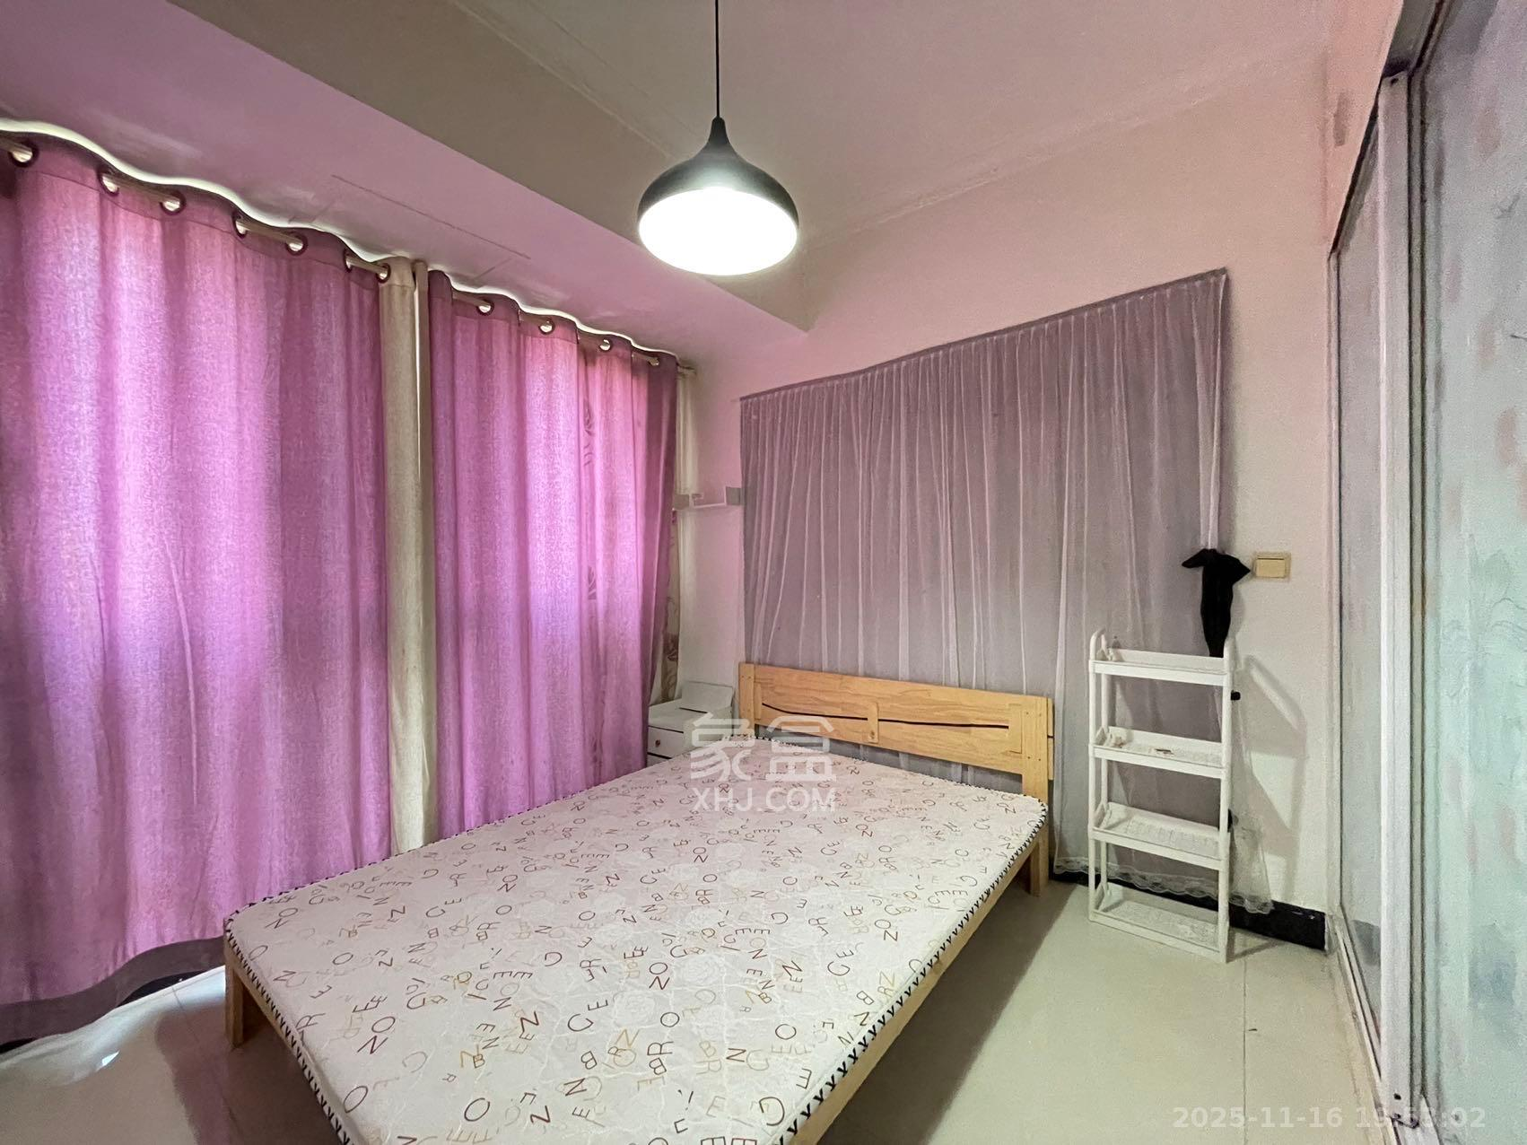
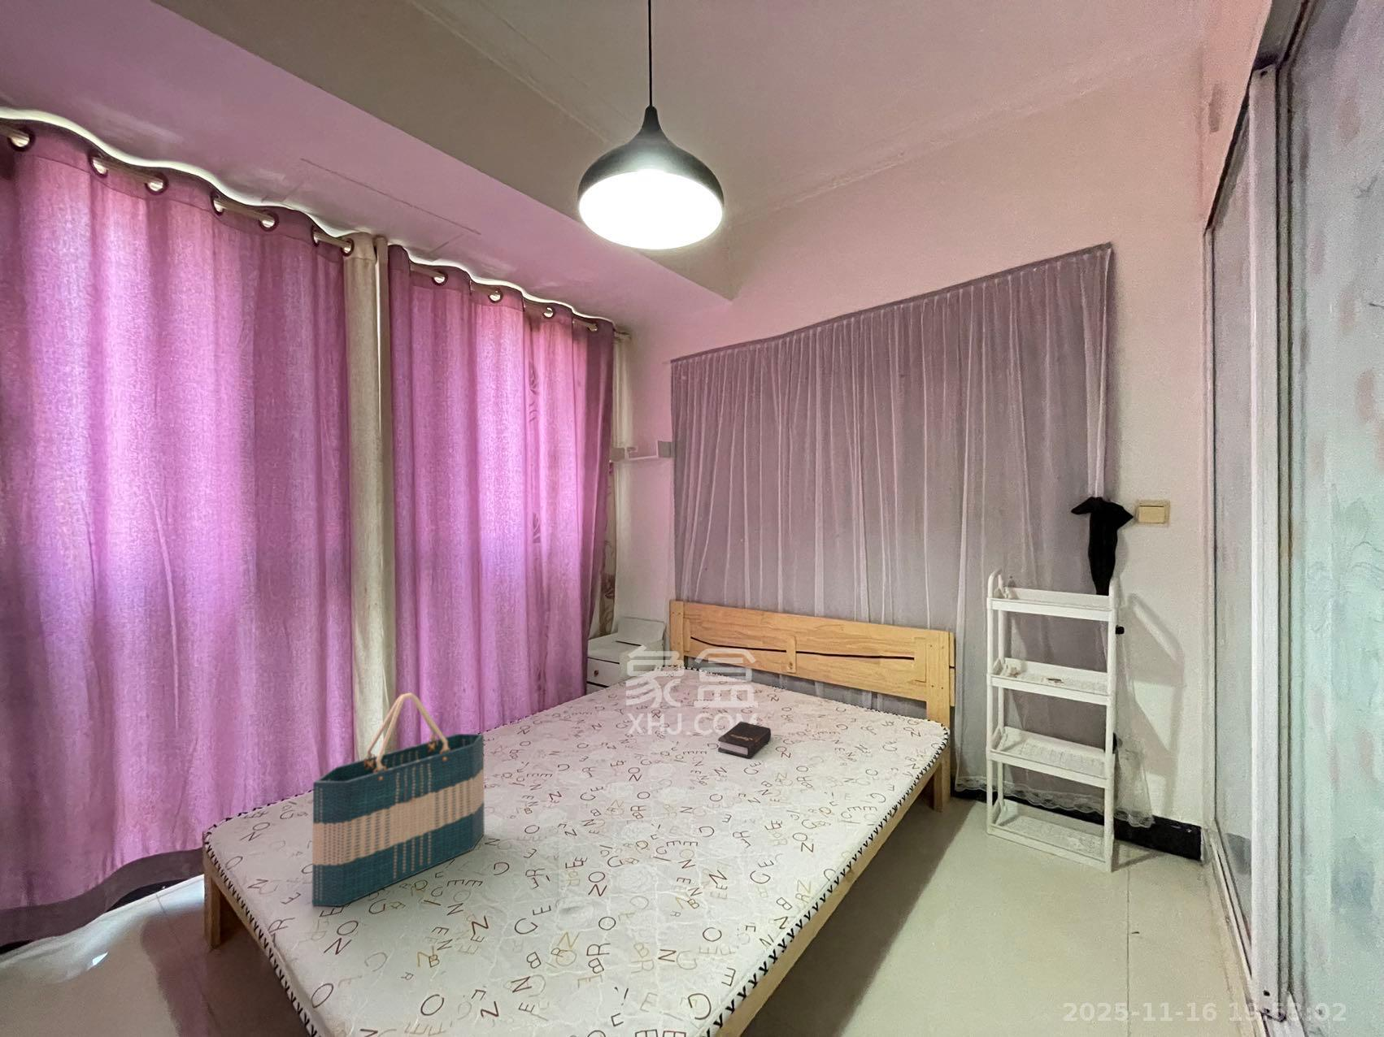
+ tote bag (406, 779)
+ hardback book (745, 739)
